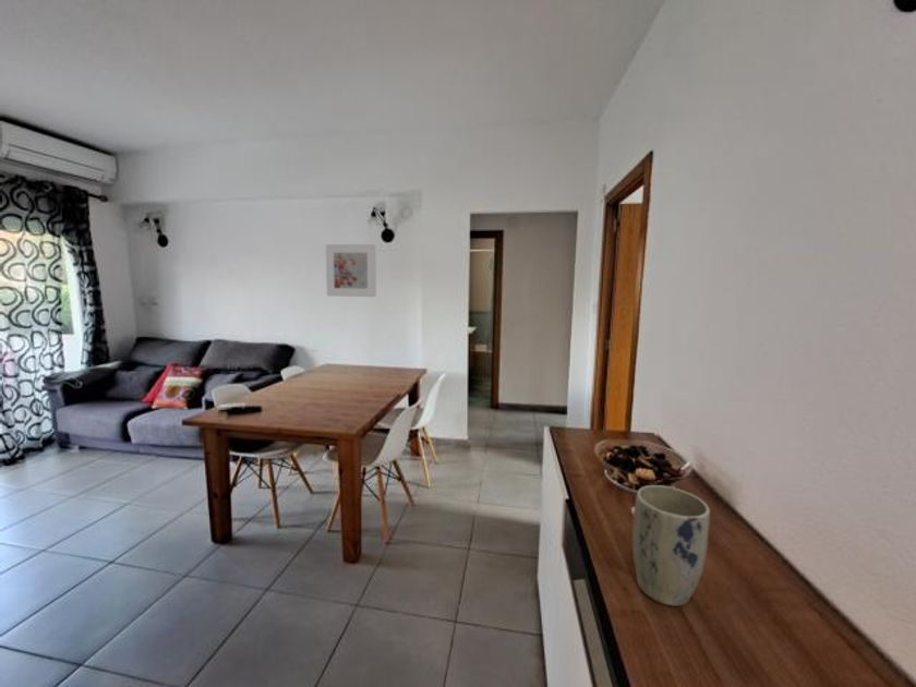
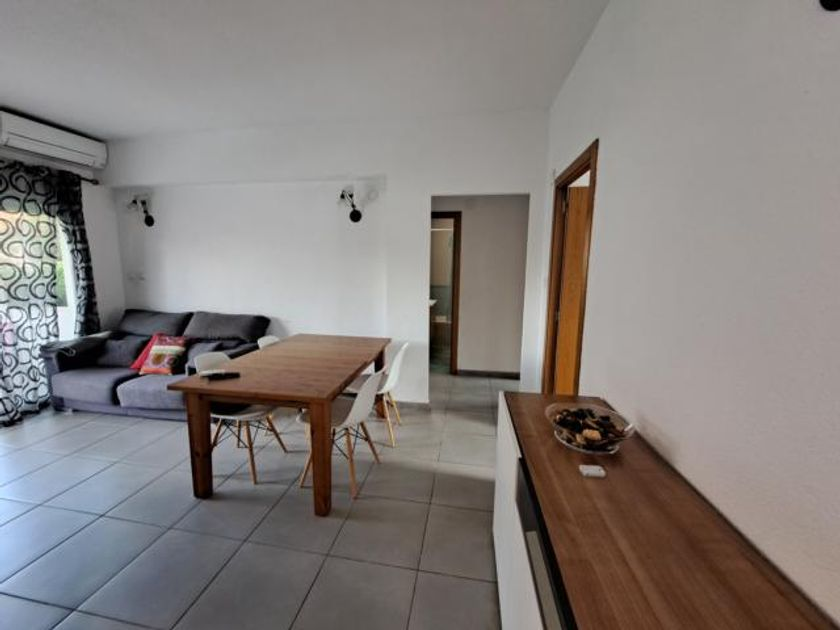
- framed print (350, 270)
- plant pot (667, 545)
